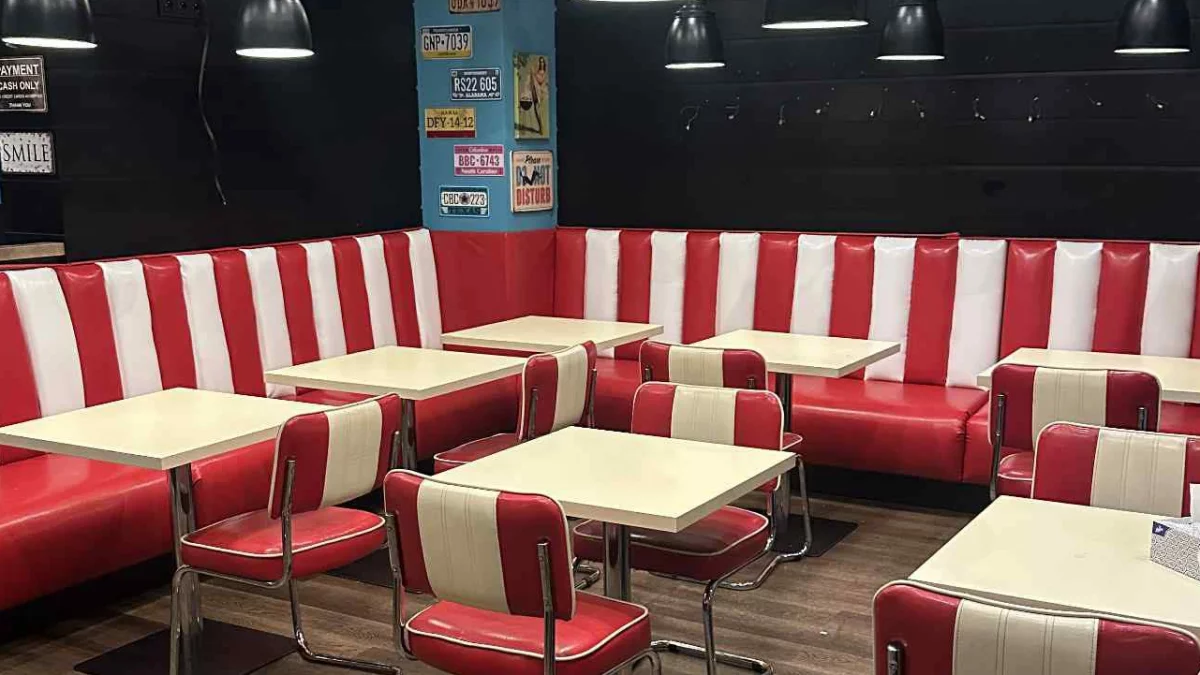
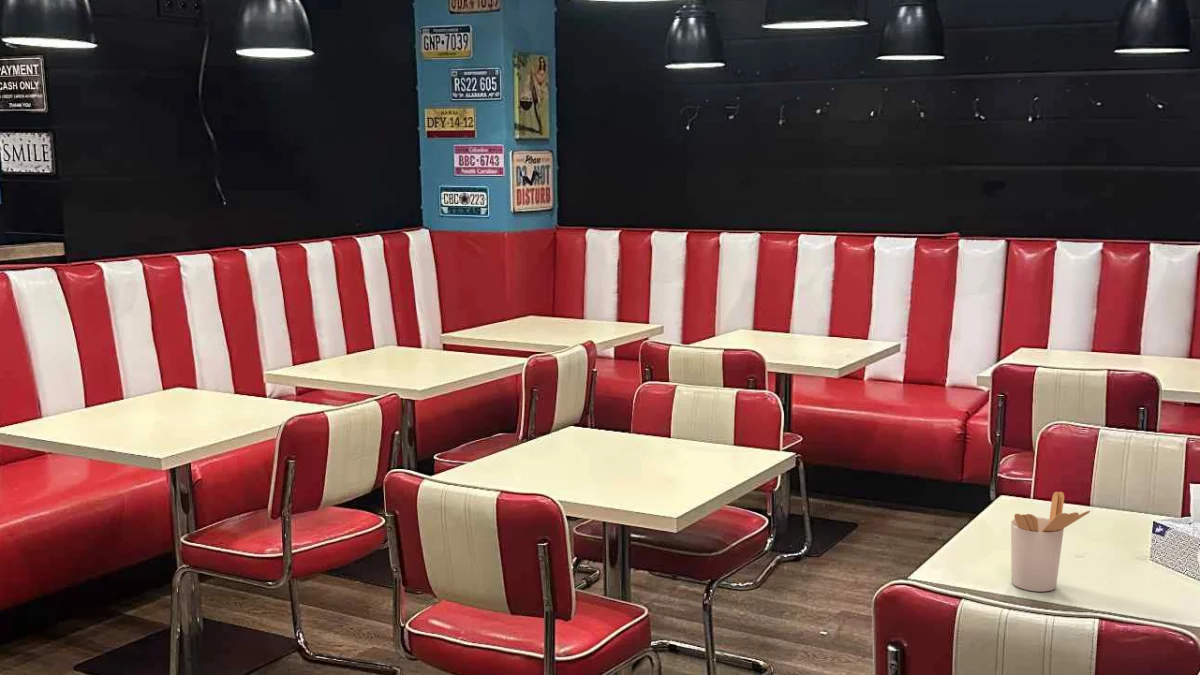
+ utensil holder (1047, 543)
